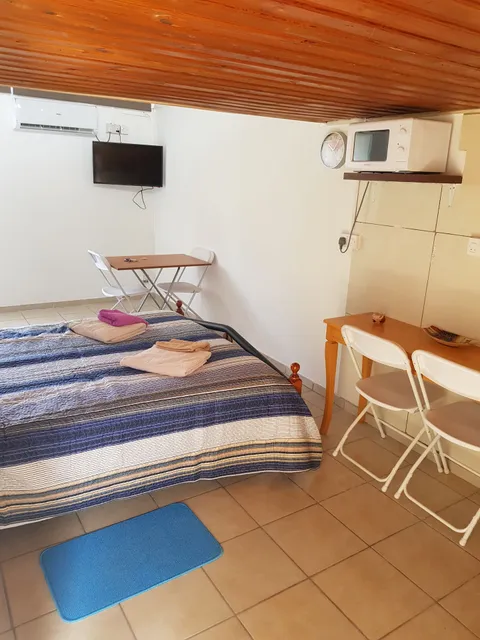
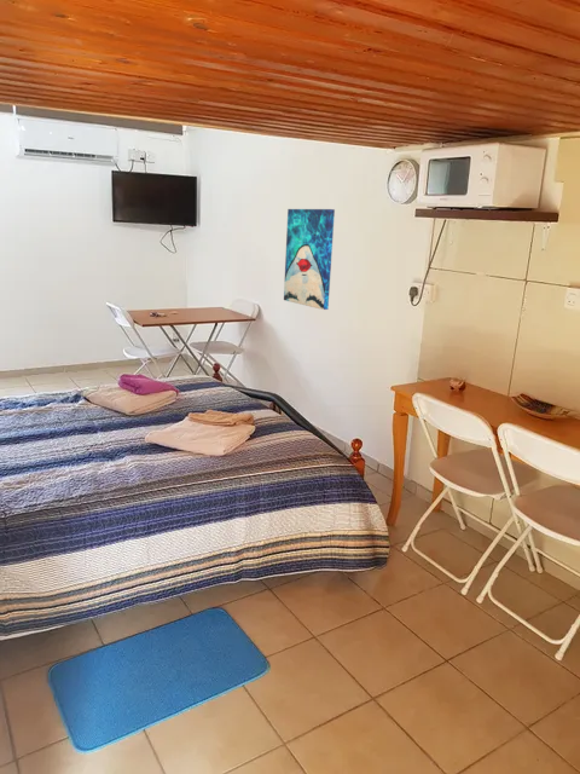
+ wall art (307, 258)
